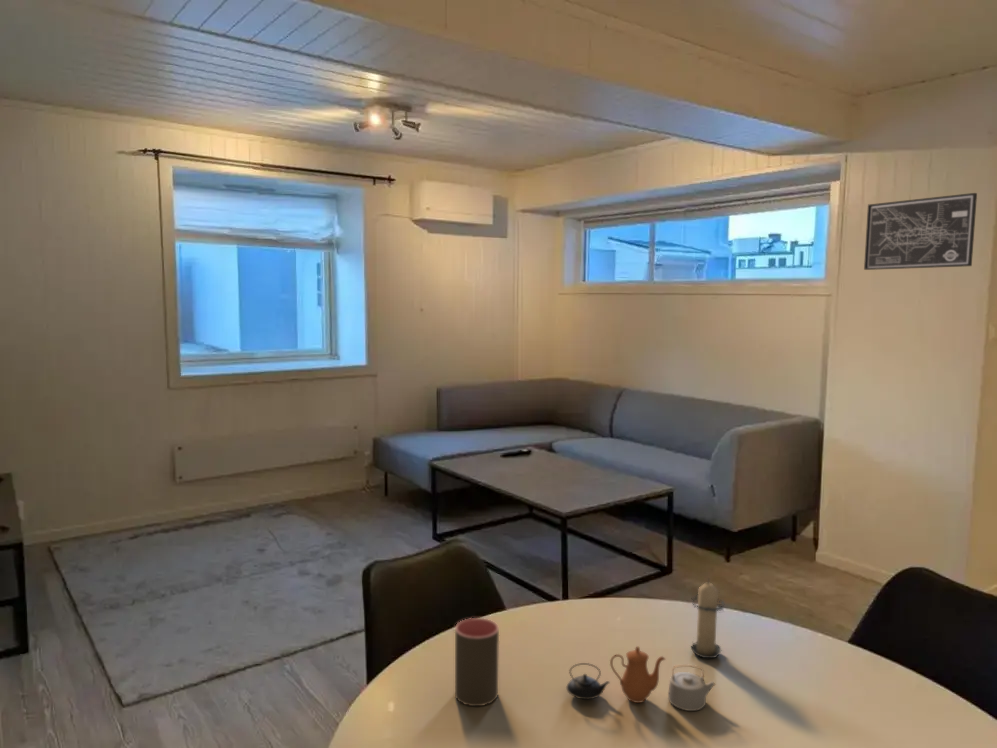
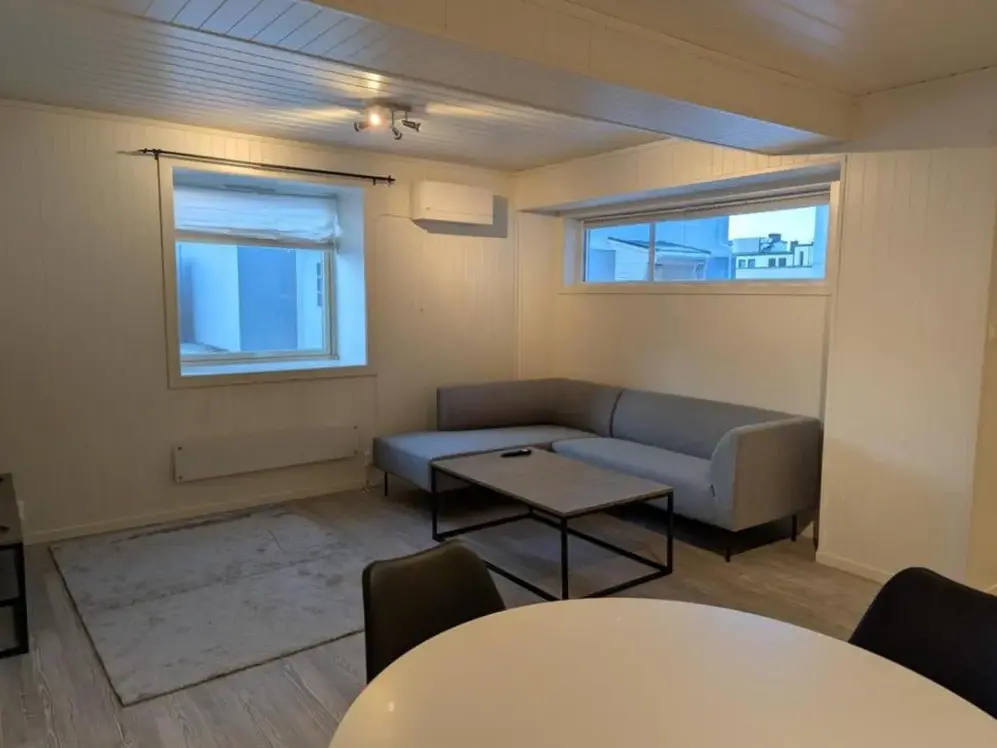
- candle (707, 615)
- wall art (917, 233)
- teapot (640, 672)
- cup (476, 661)
